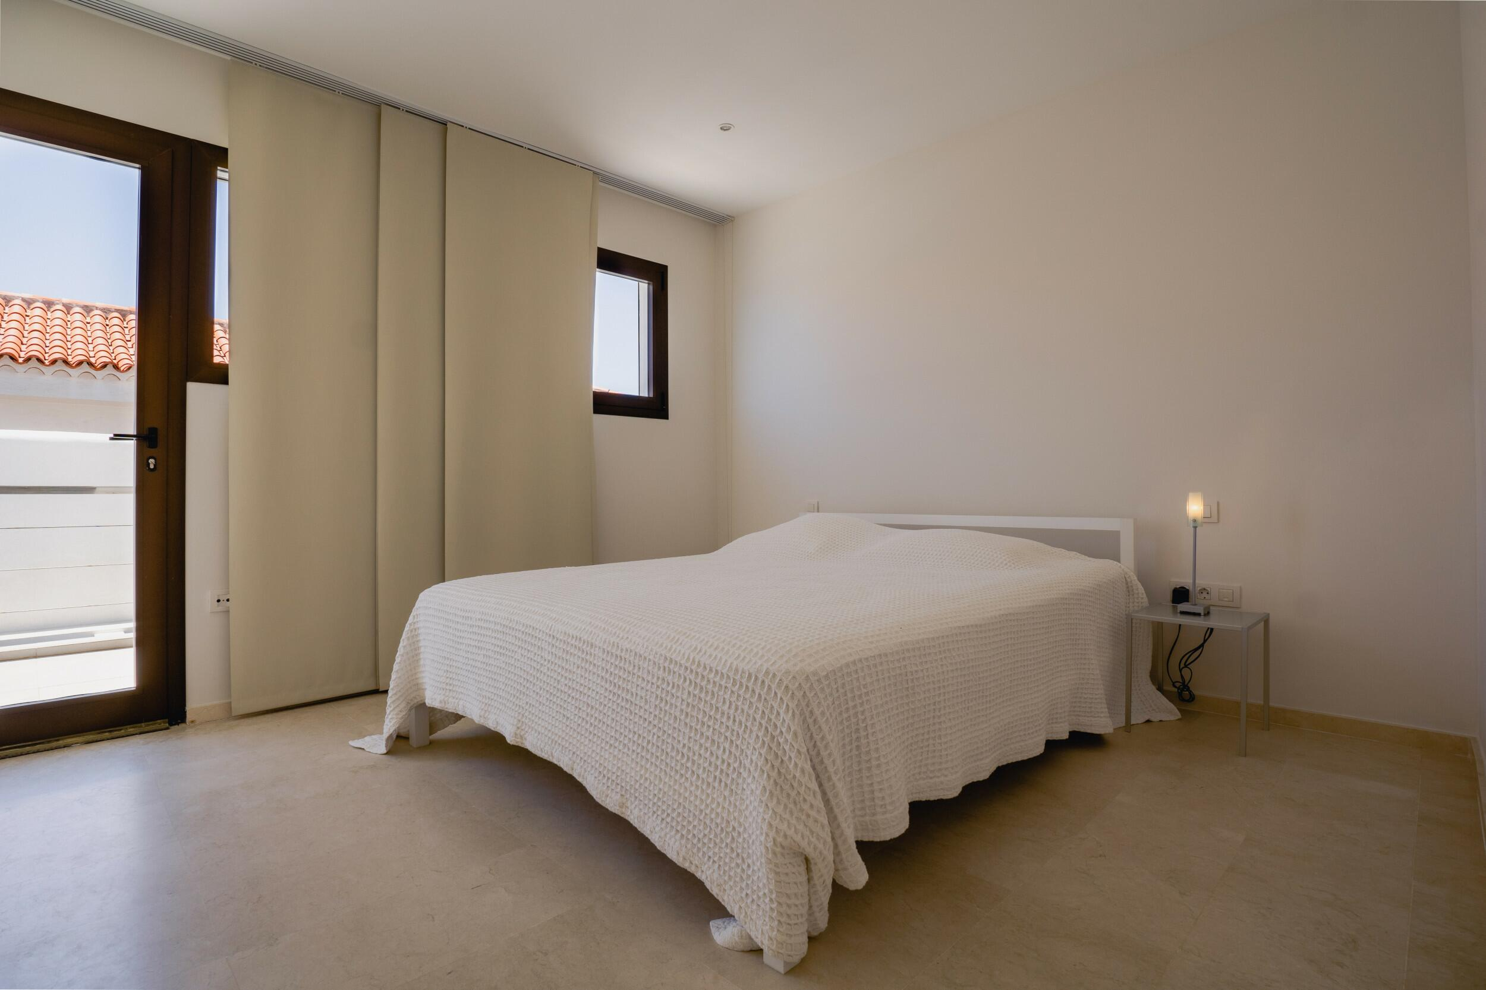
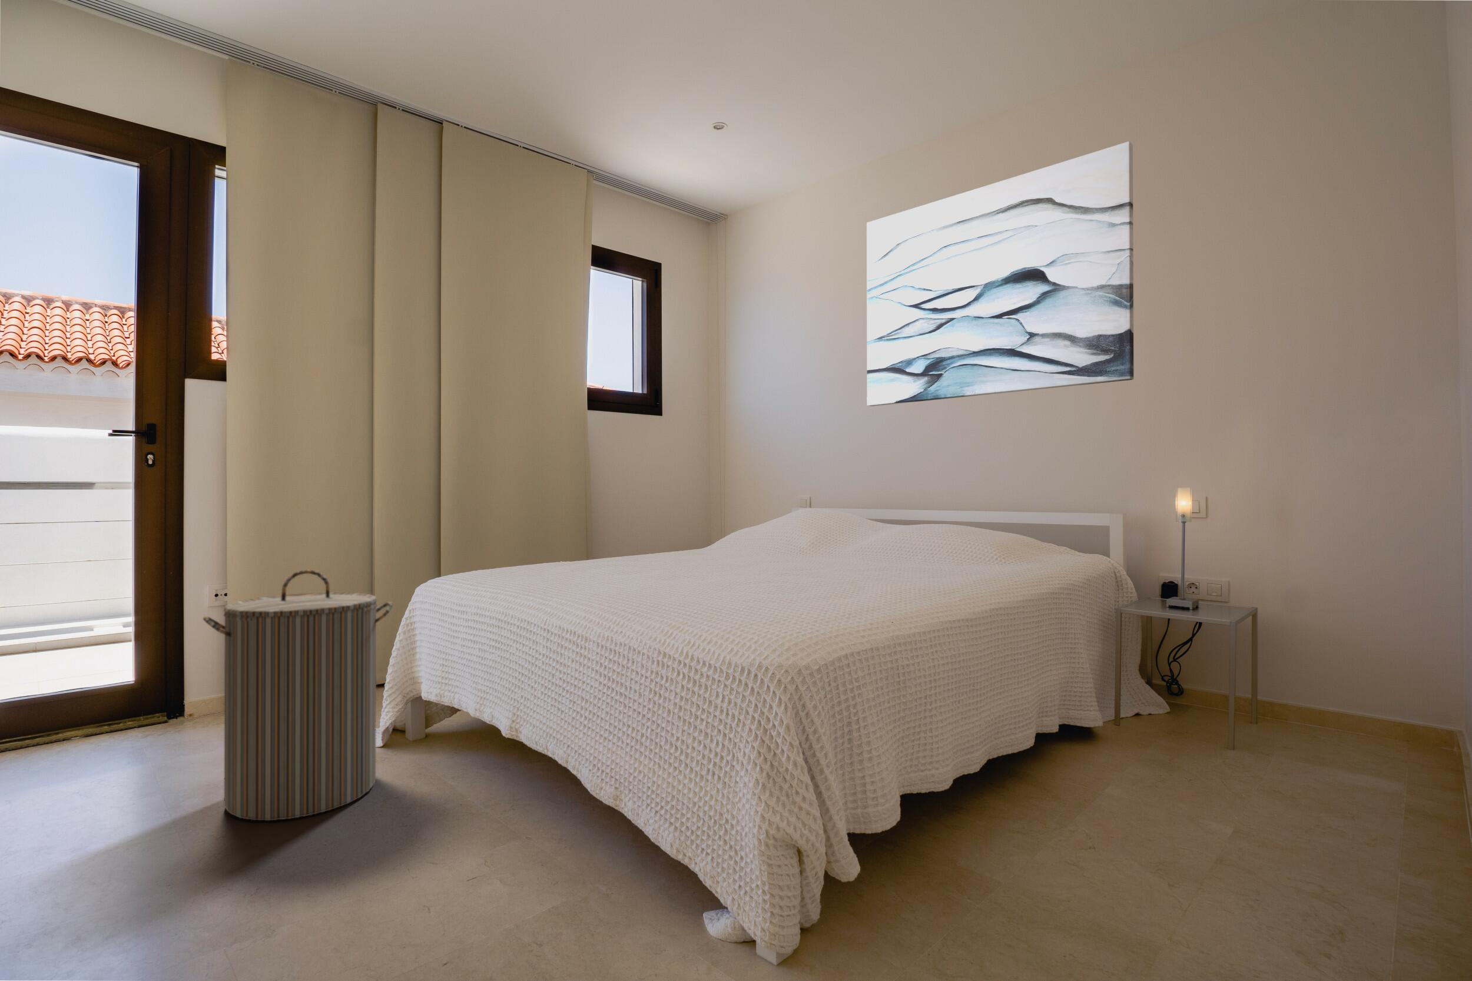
+ laundry hamper (303, 681)
+ wall art (983, 291)
